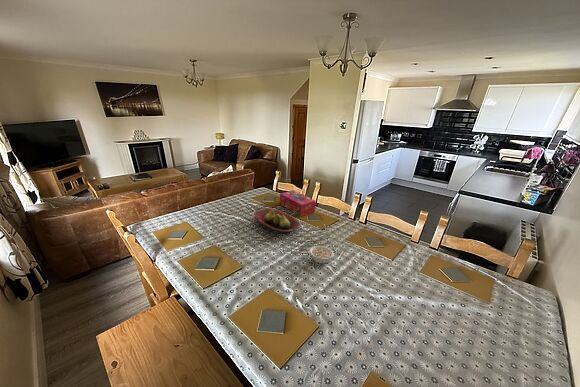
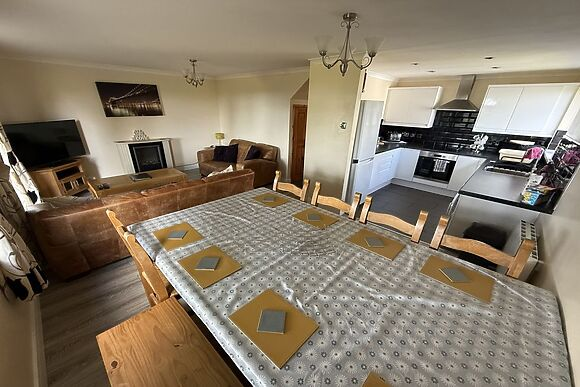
- tissue box (296, 202)
- fruit bowl (276, 219)
- legume (322, 254)
